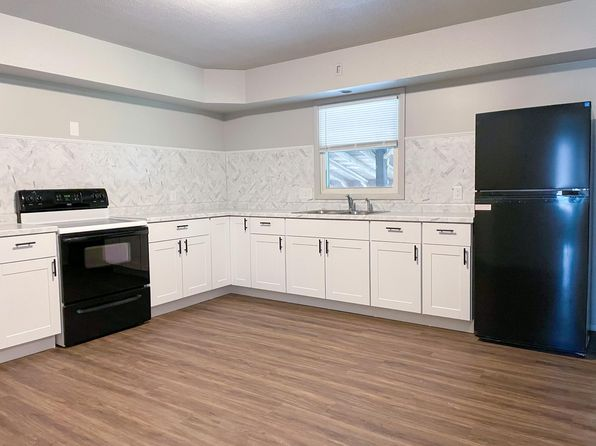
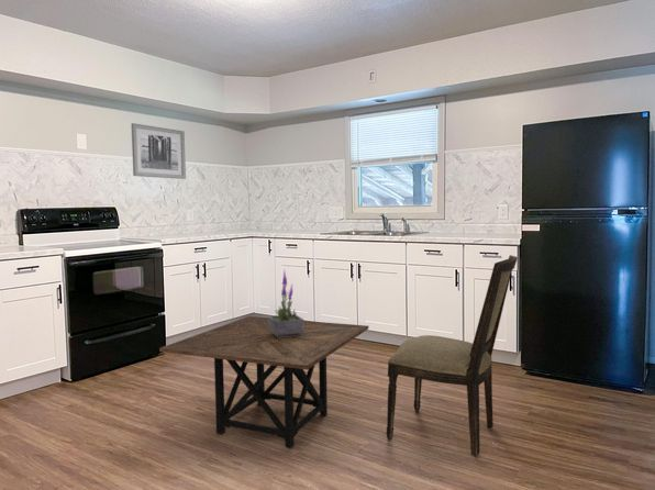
+ dining chair (451, 346)
+ wall art (159, 152)
+ side table (274, 381)
+ potted plant (285, 301)
